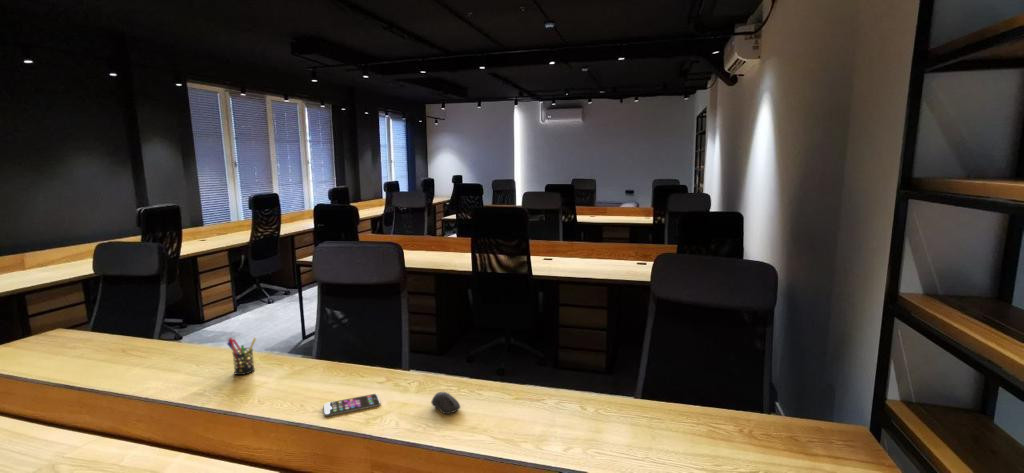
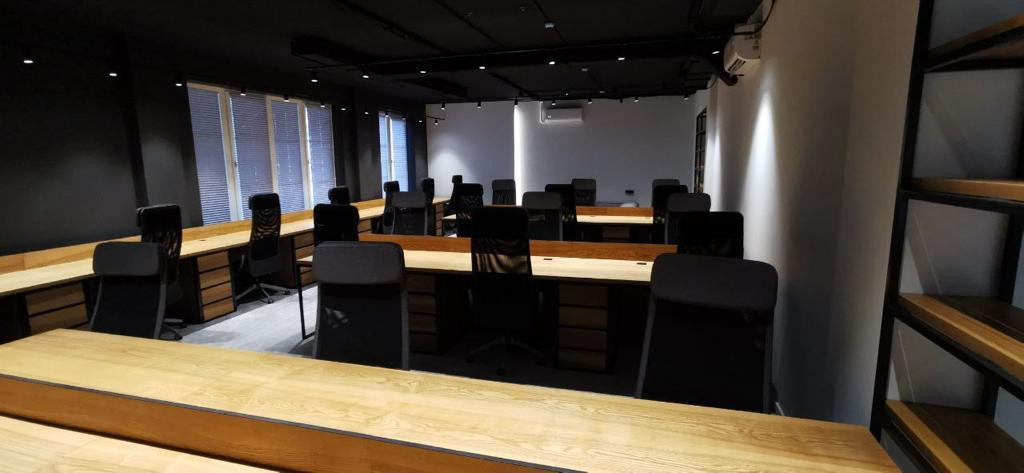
- pen holder (241, 354)
- smartphone (352, 404)
- computer mouse (445, 401)
